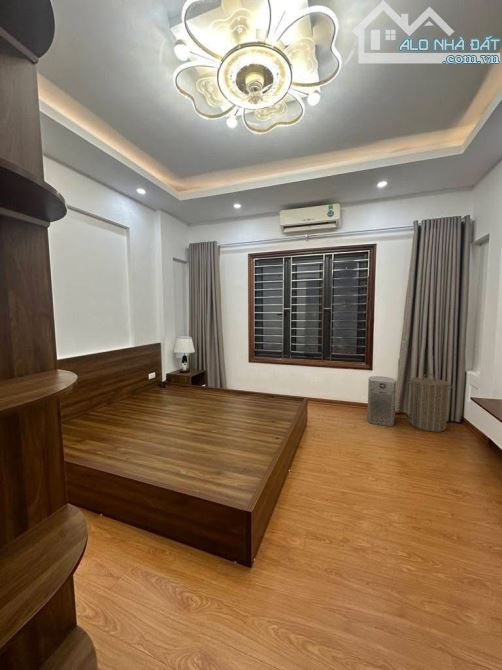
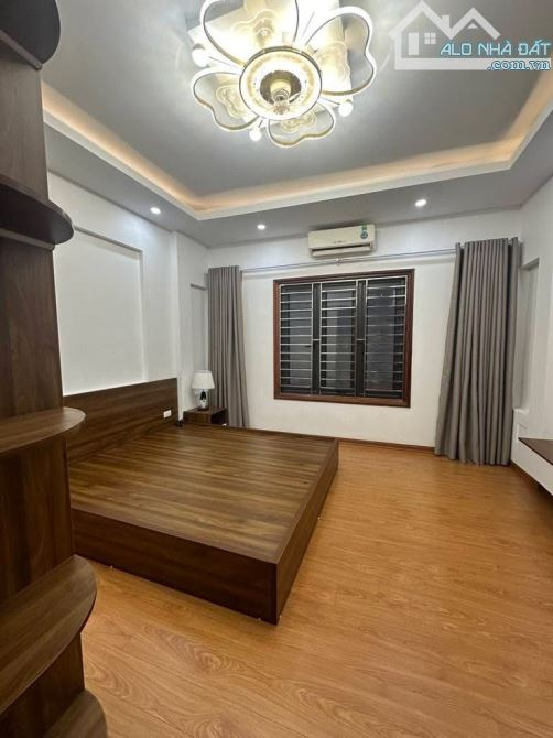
- laundry hamper (428, 399)
- fan (381, 399)
